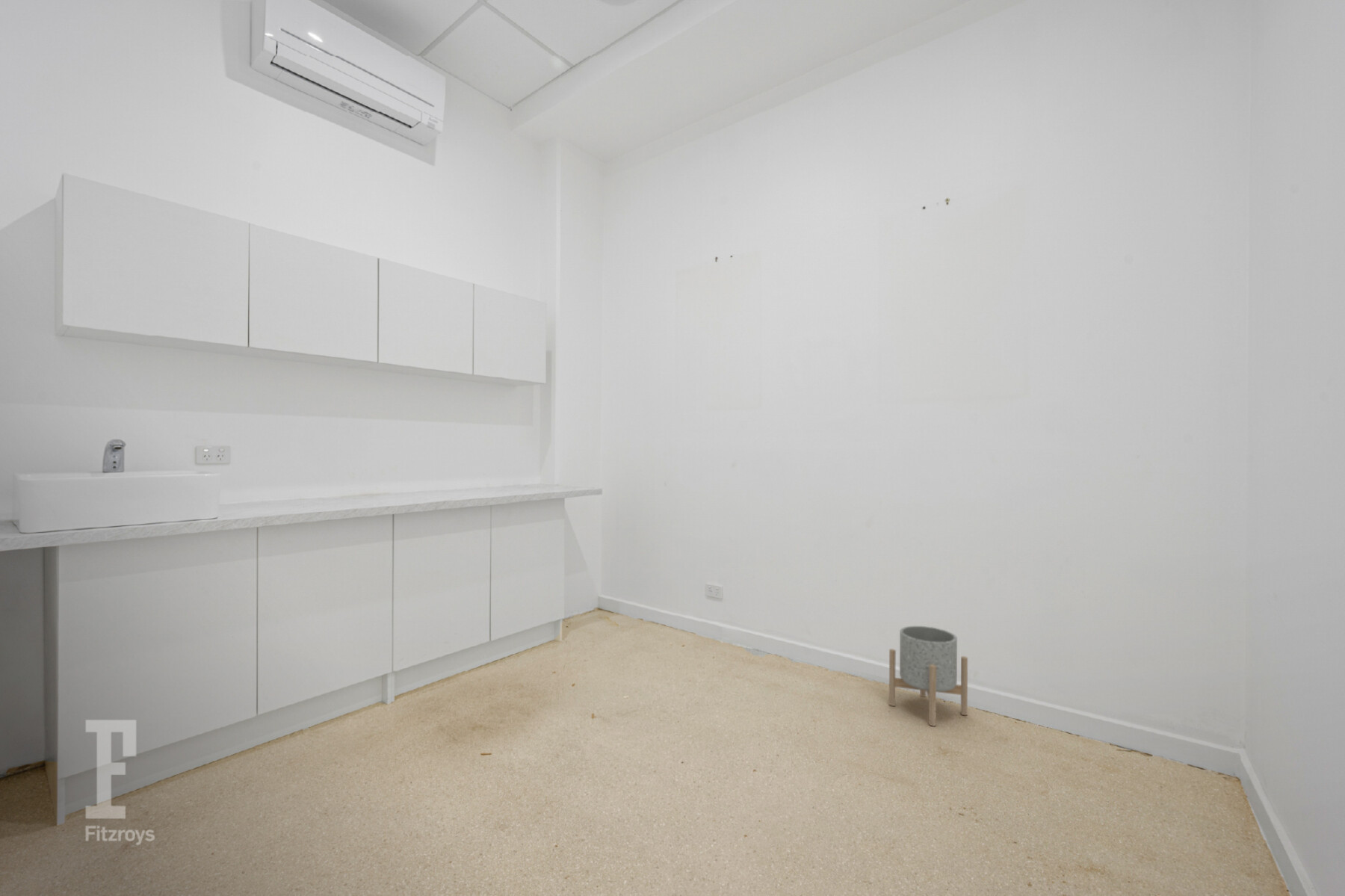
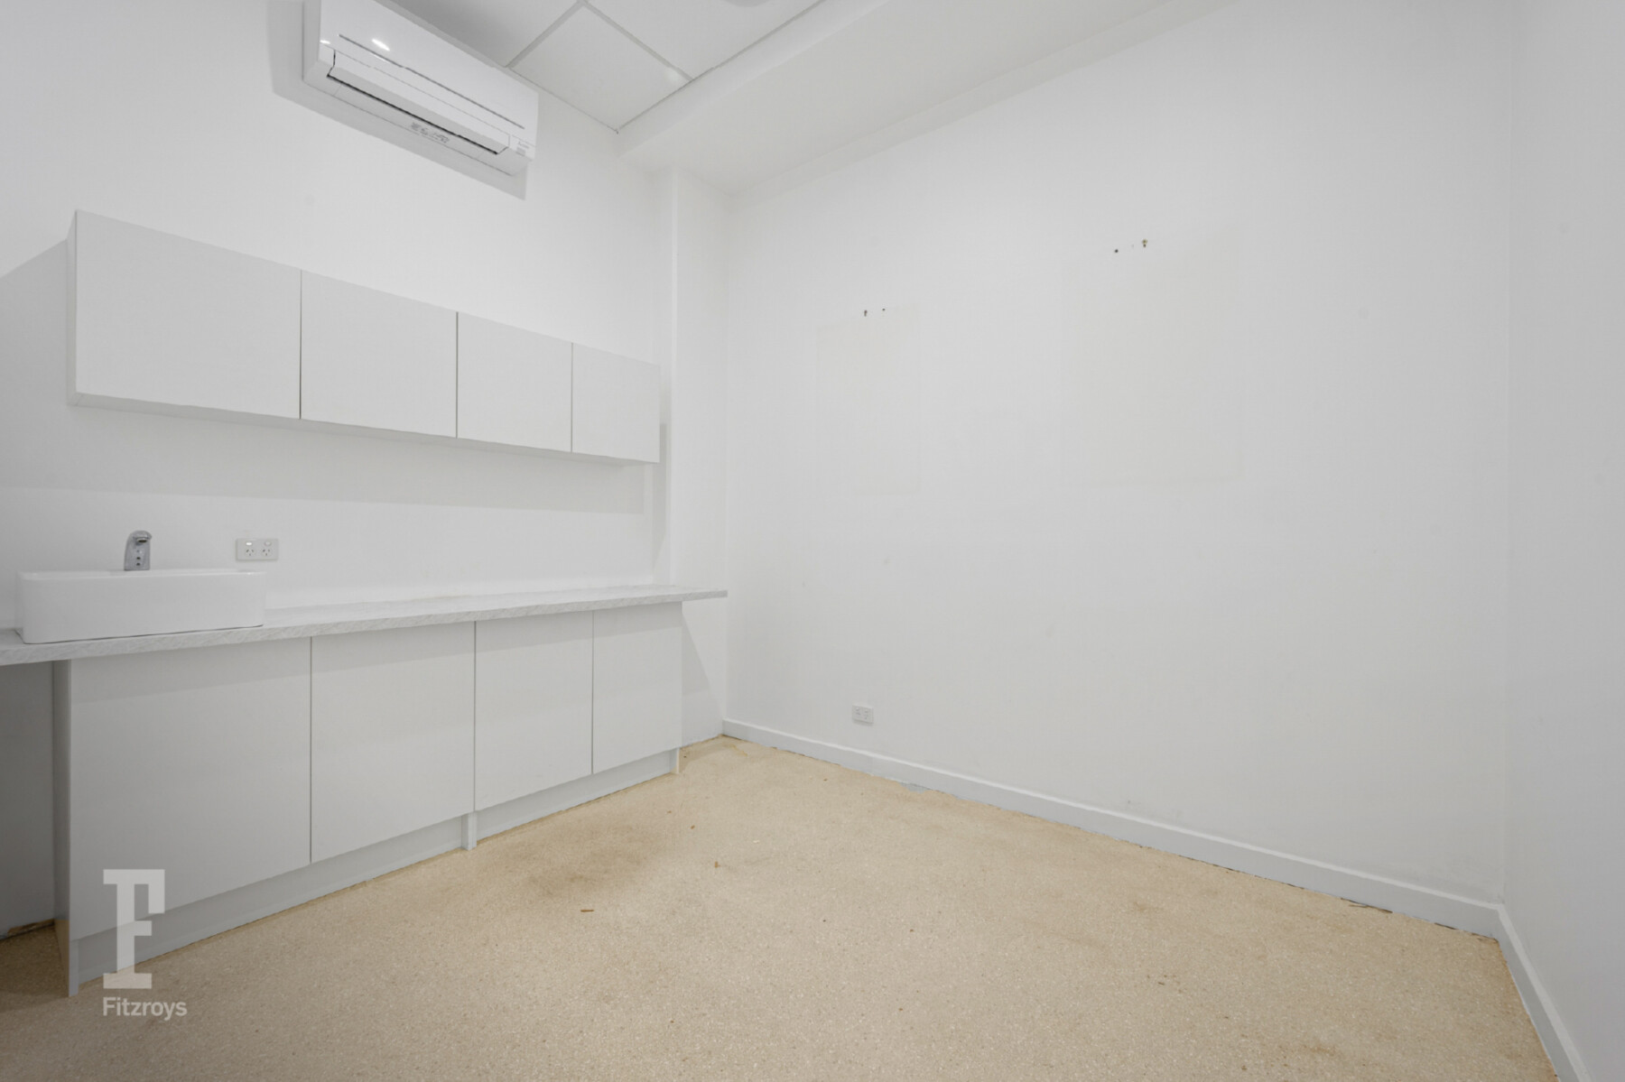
- planter (927, 671)
